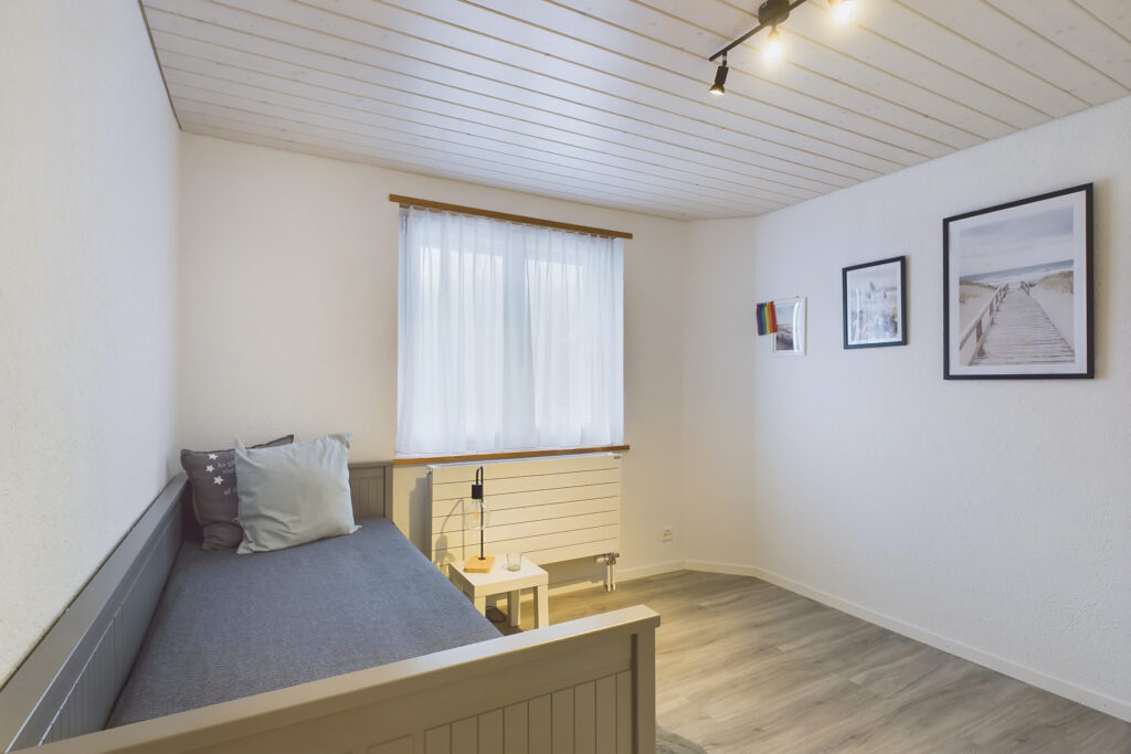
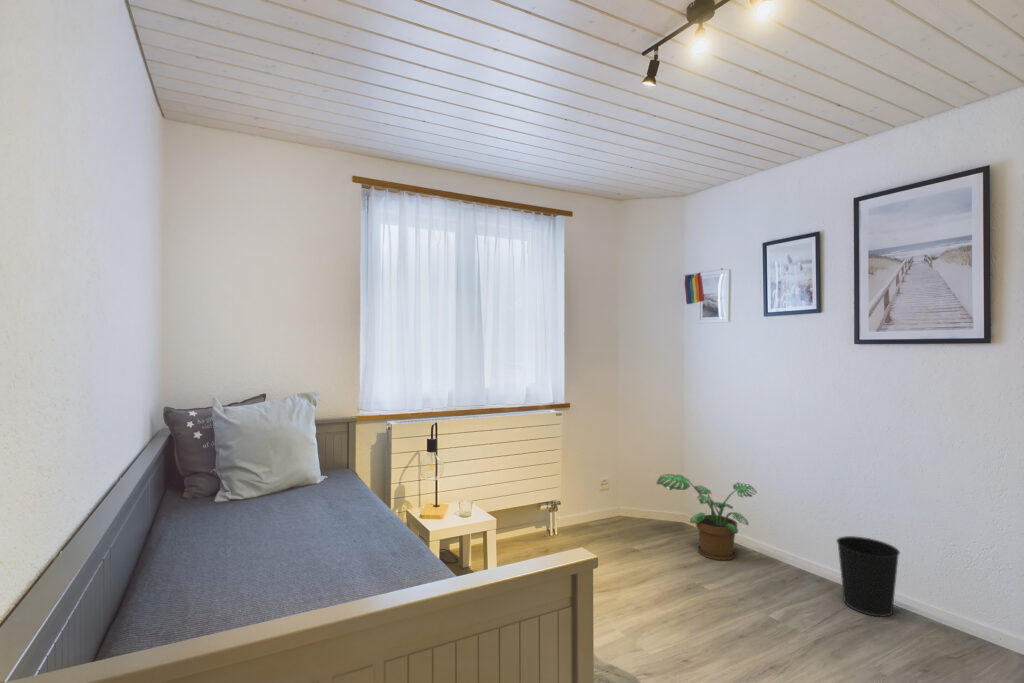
+ potted plant (708, 515)
+ wastebasket (867, 575)
